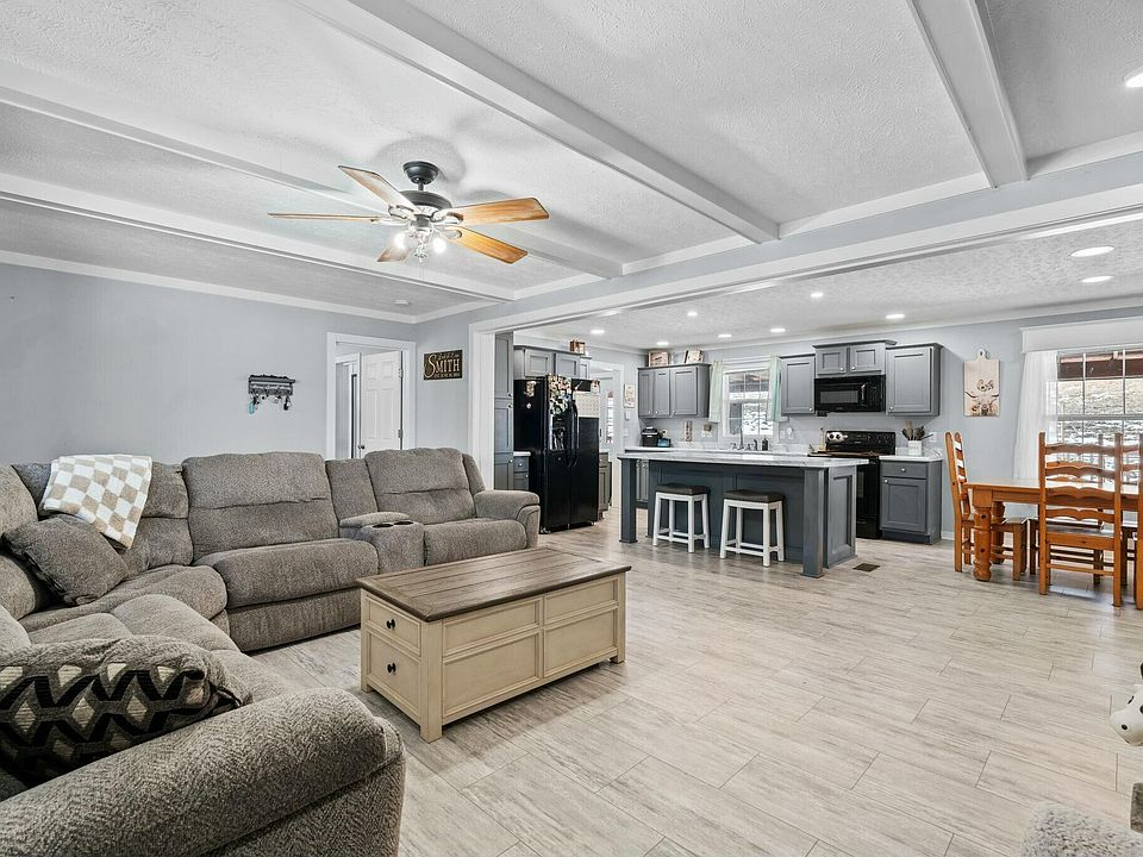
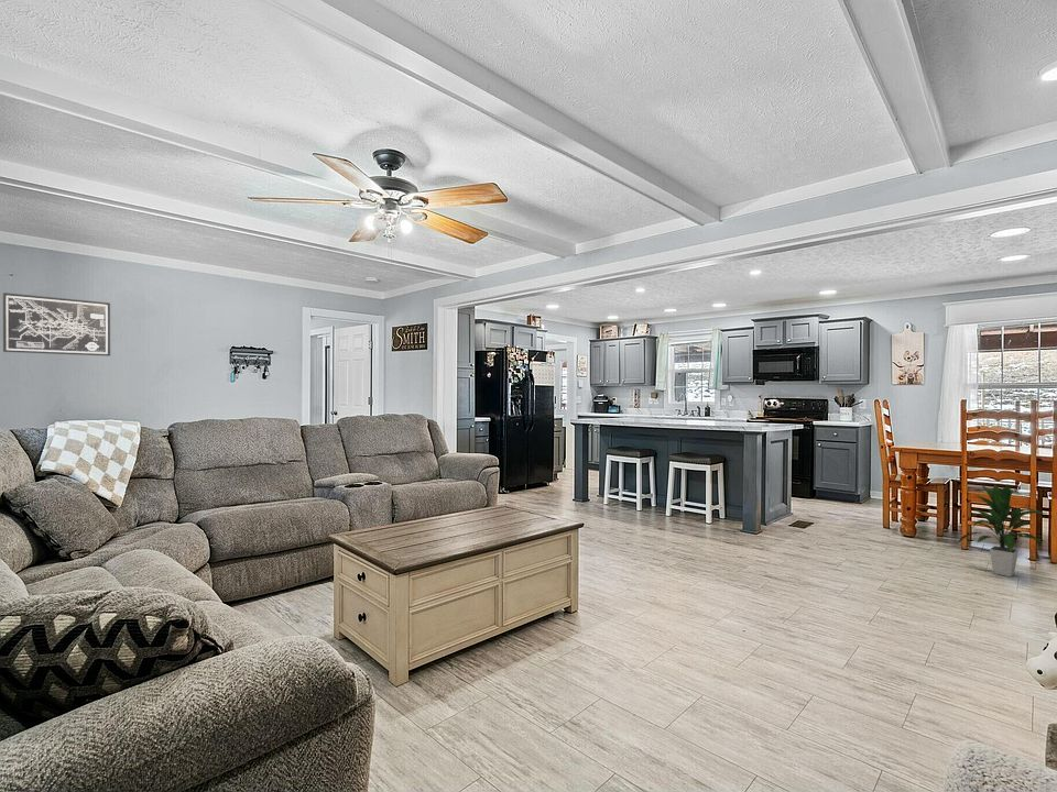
+ indoor plant (1000, 527)
+ wall art (58, 326)
